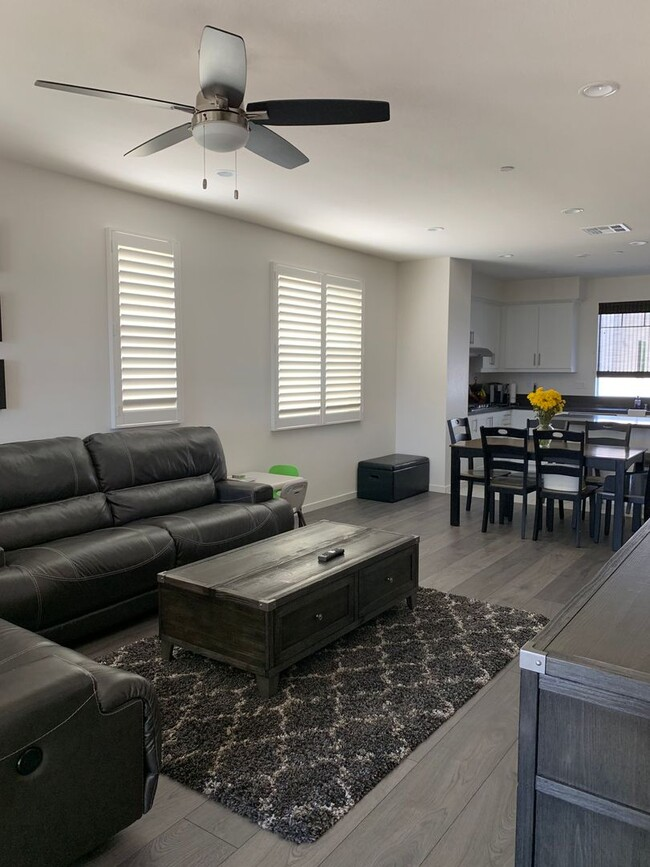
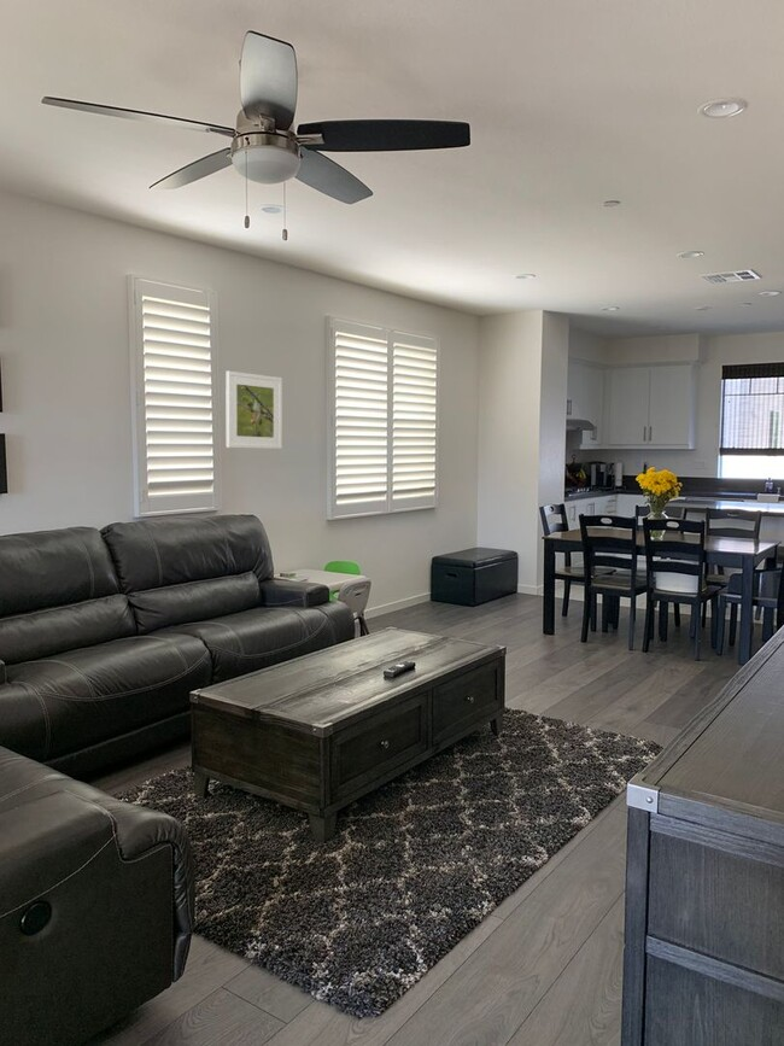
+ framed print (254, 411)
